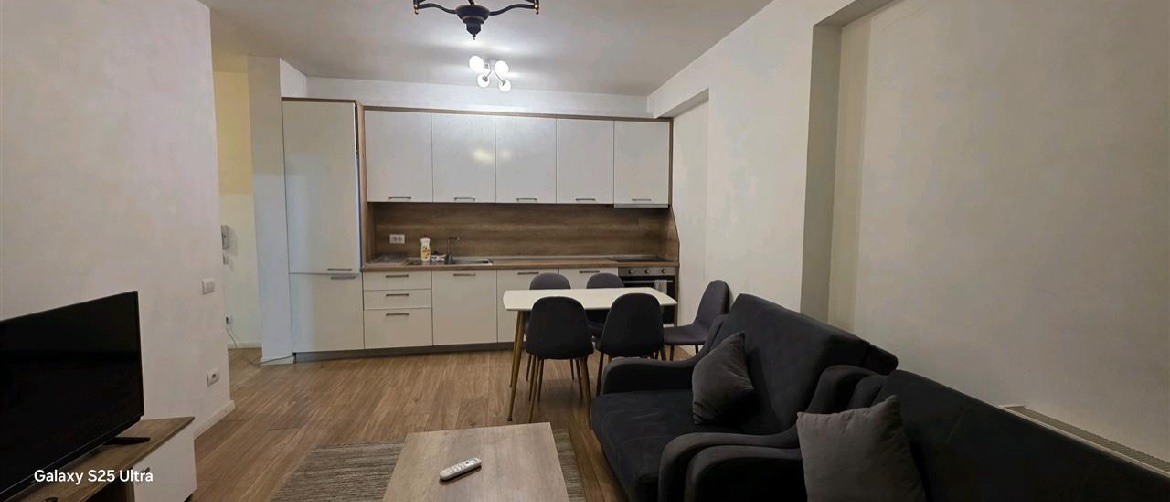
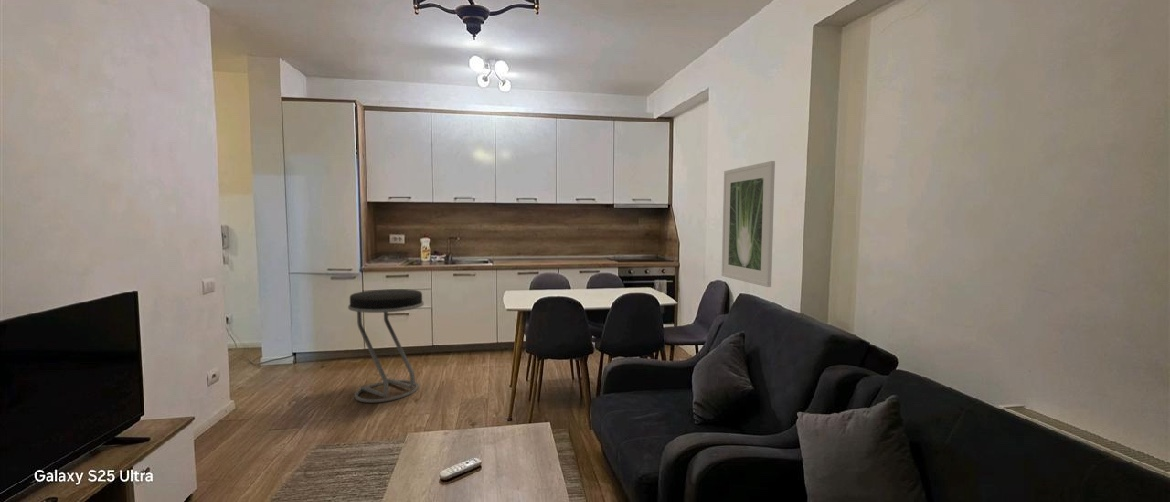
+ stool (393, 339)
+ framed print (745, 224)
